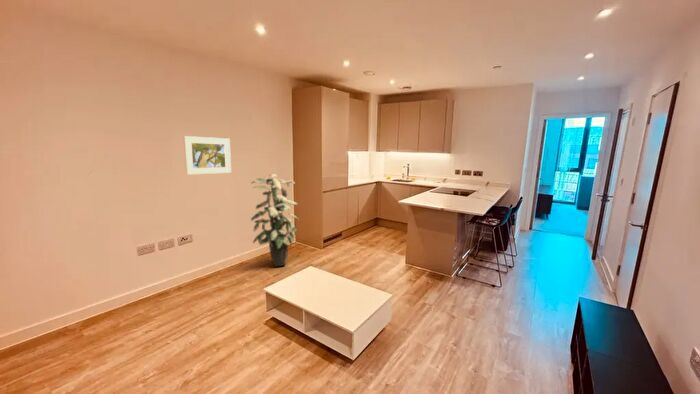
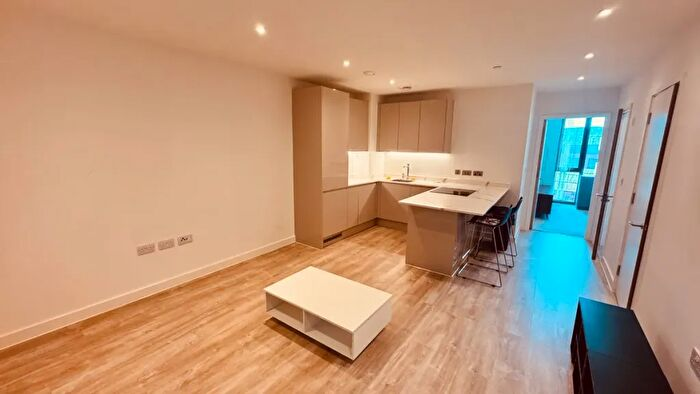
- indoor plant (274, 220)
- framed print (209, 155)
